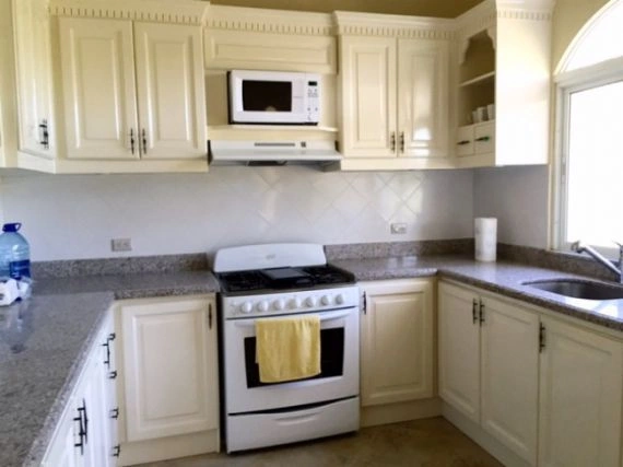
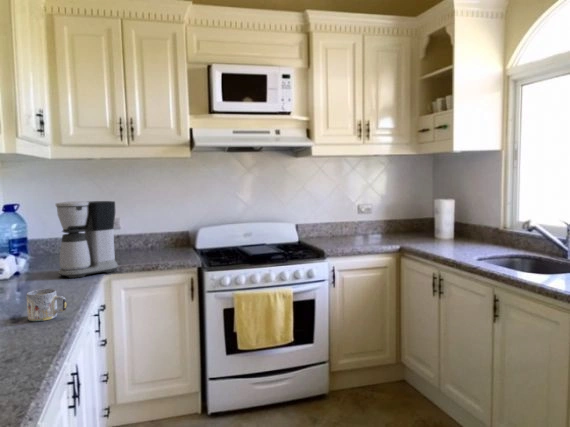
+ mug (47, 304)
+ coffee maker (85, 236)
